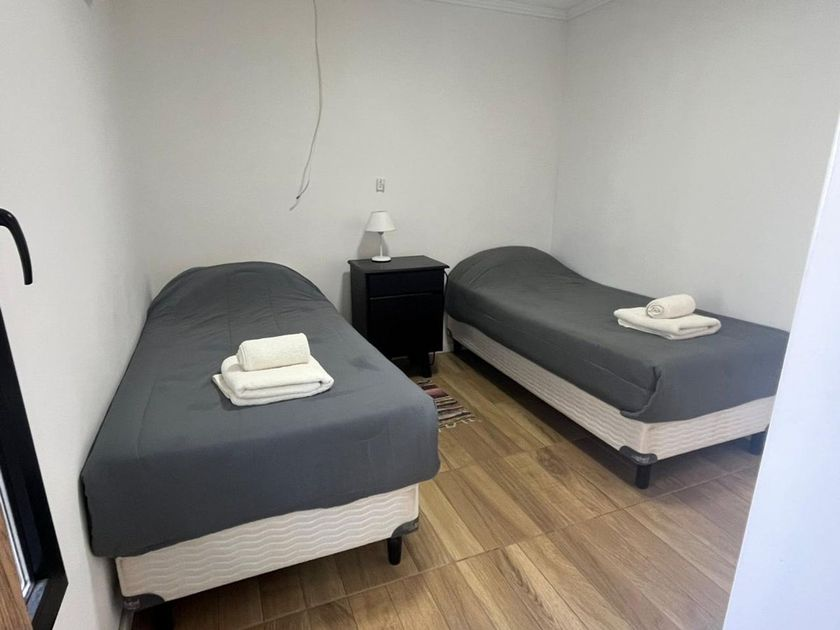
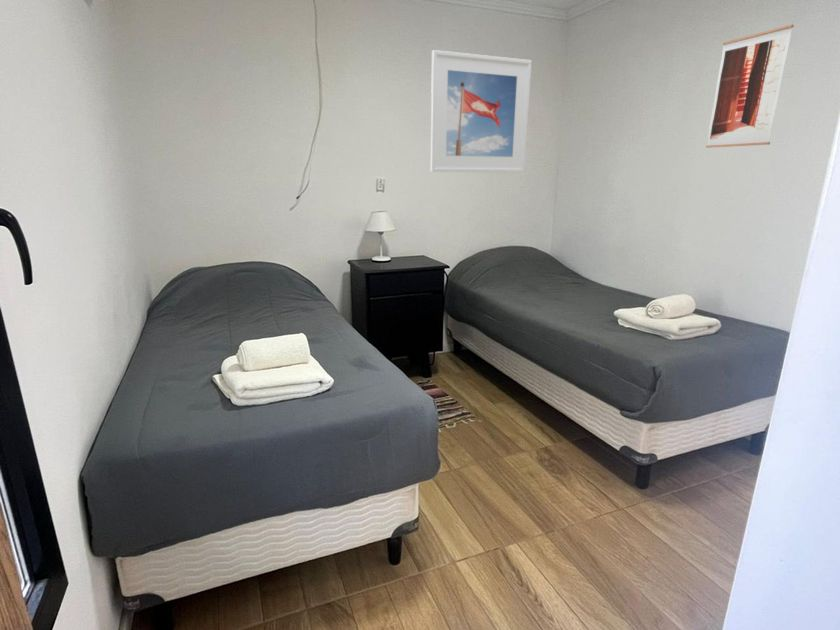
+ wall art (745, 91)
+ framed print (481, 115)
